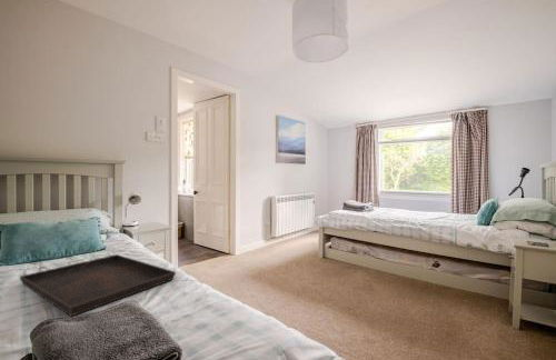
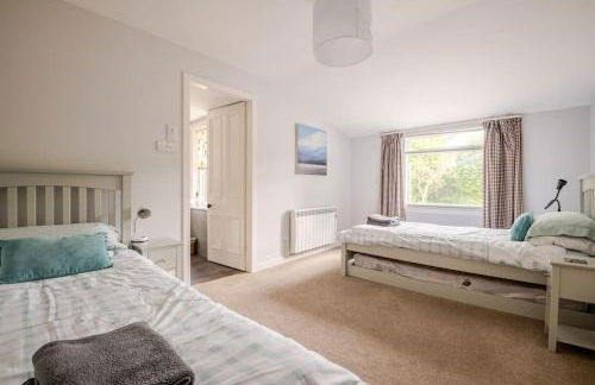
- serving tray (99, 278)
